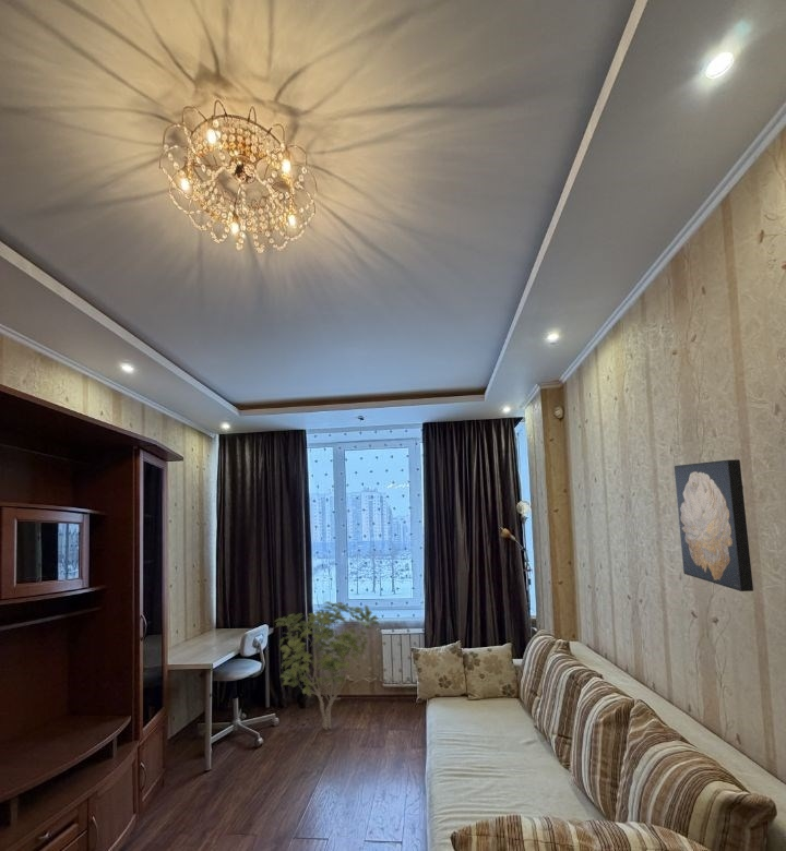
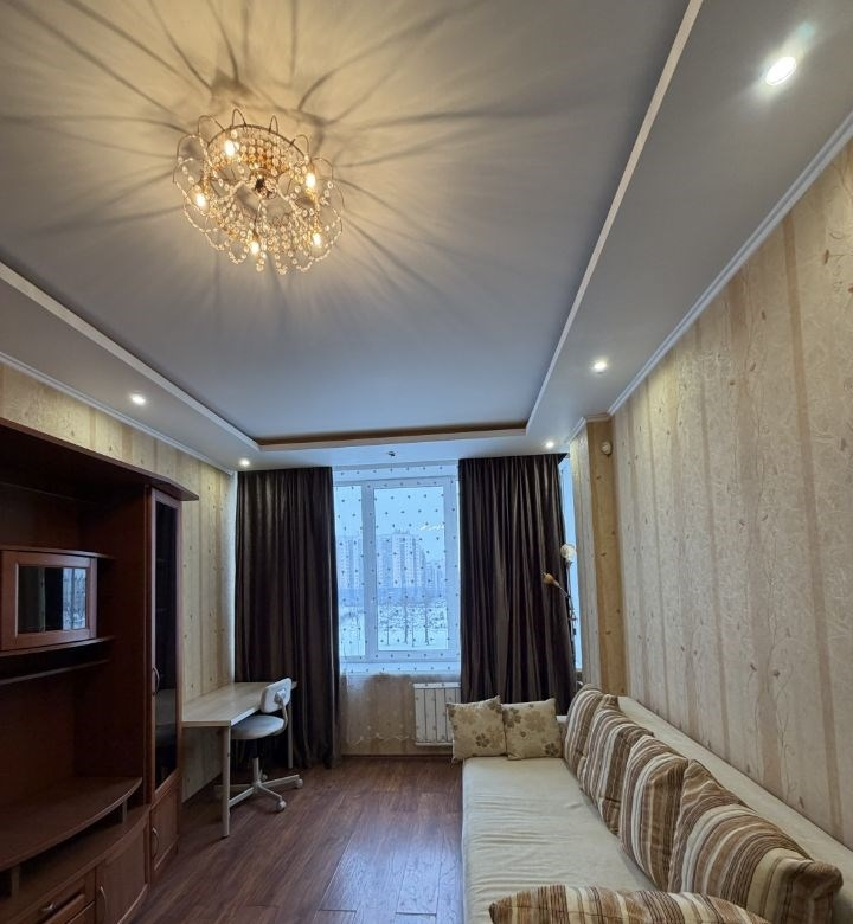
- wall art (710, 522)
- shrub (326, 664)
